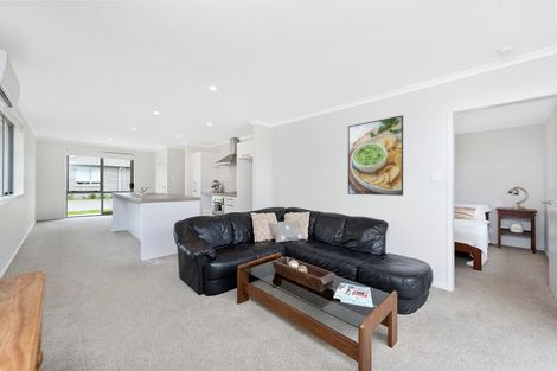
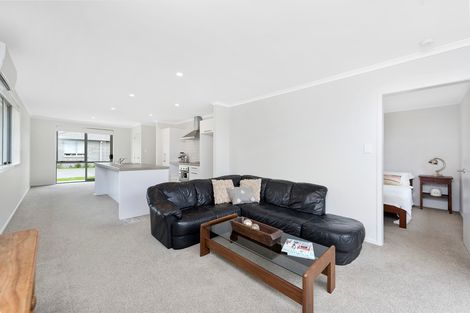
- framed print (373, 158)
